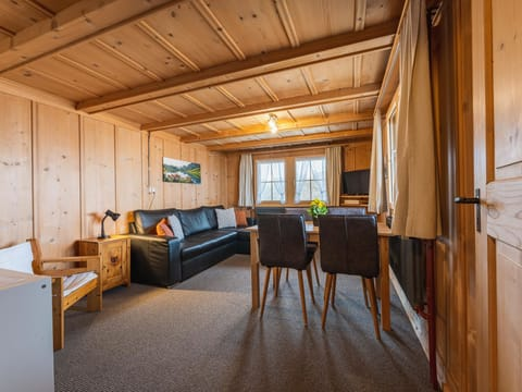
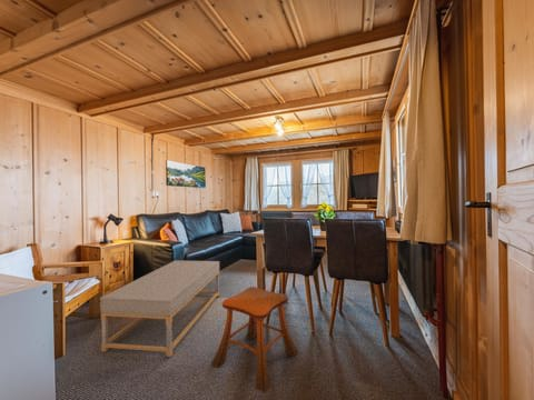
+ coffee table (172, 297)
+ stool (255, 327)
